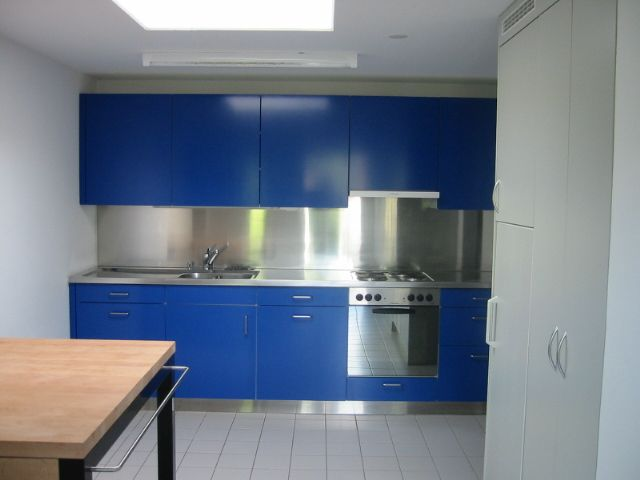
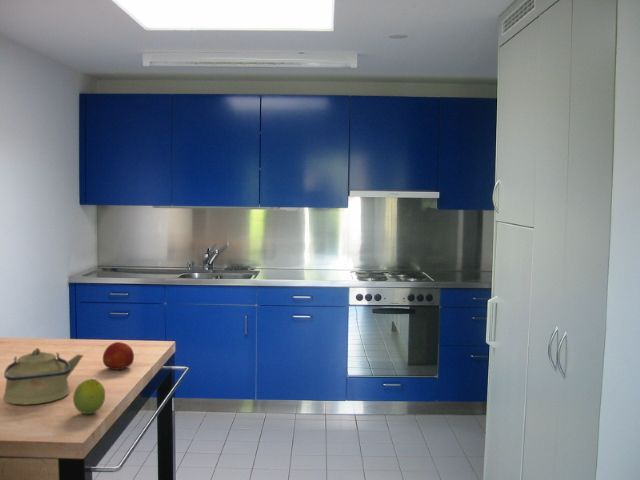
+ kettle (44, 370)
+ fruit (89, 395)
+ fruit (118, 355)
